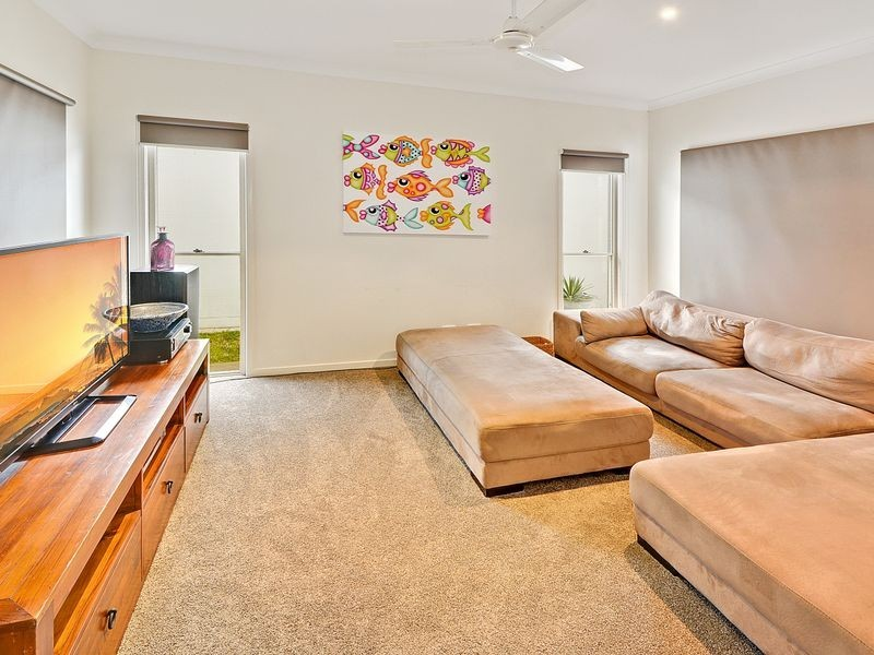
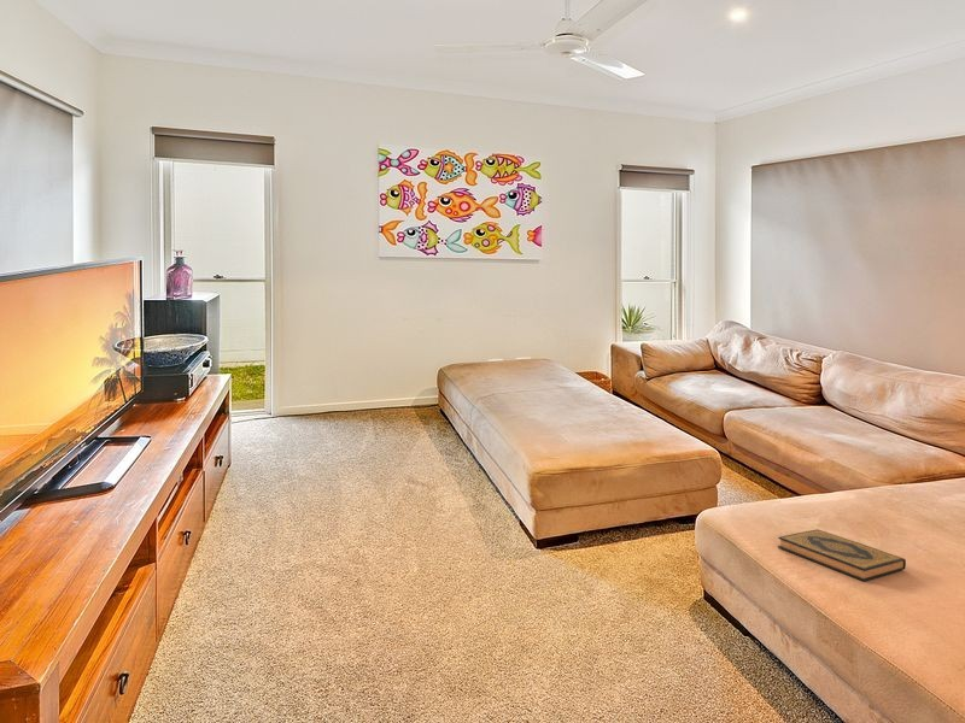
+ hardback book (838, 552)
